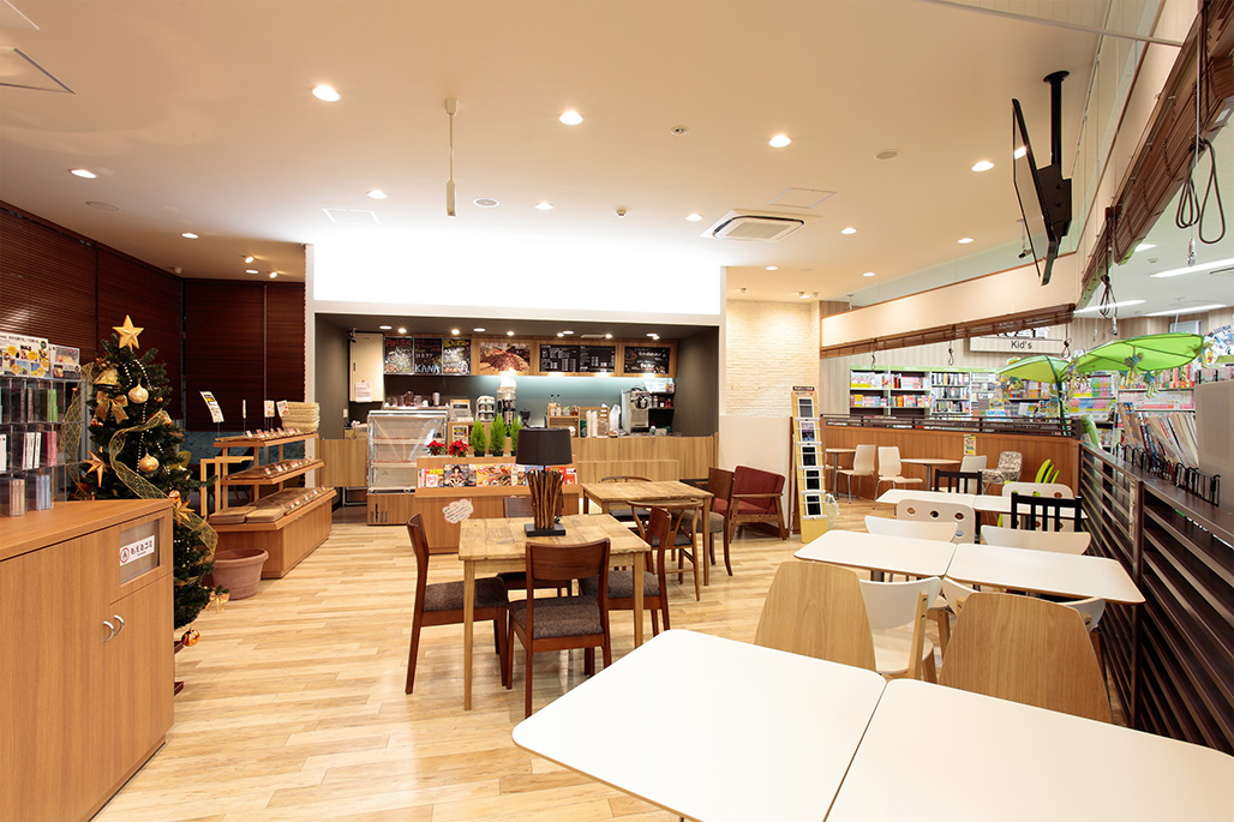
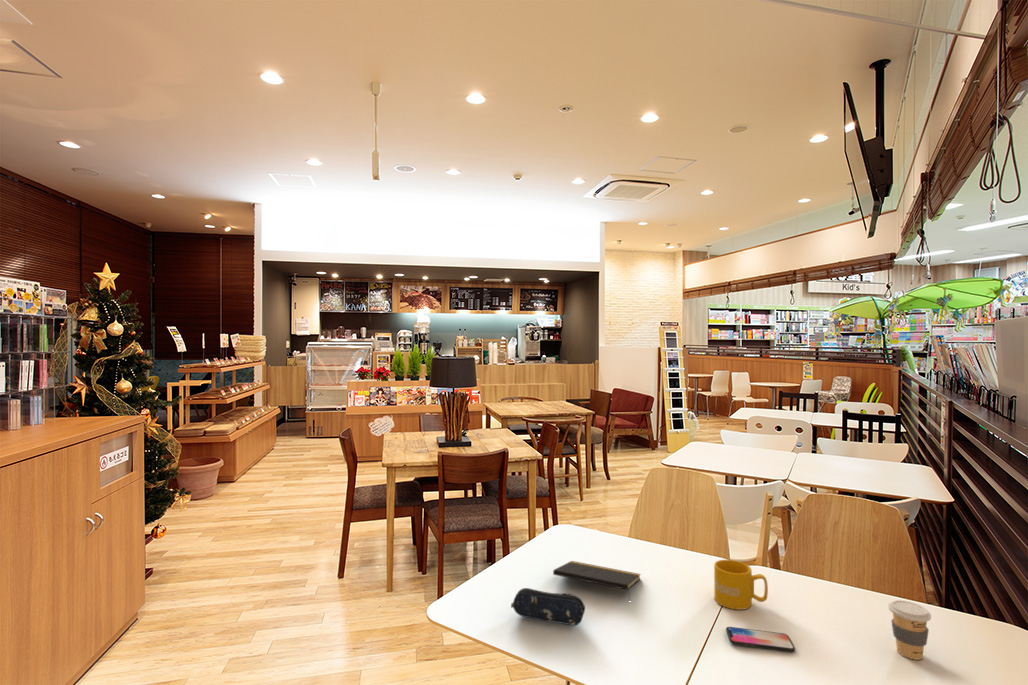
+ coffee cup (909, 630)
+ smartphone (759, 638)
+ pencil case (548, 606)
+ mug (740, 584)
+ notepad (597, 574)
